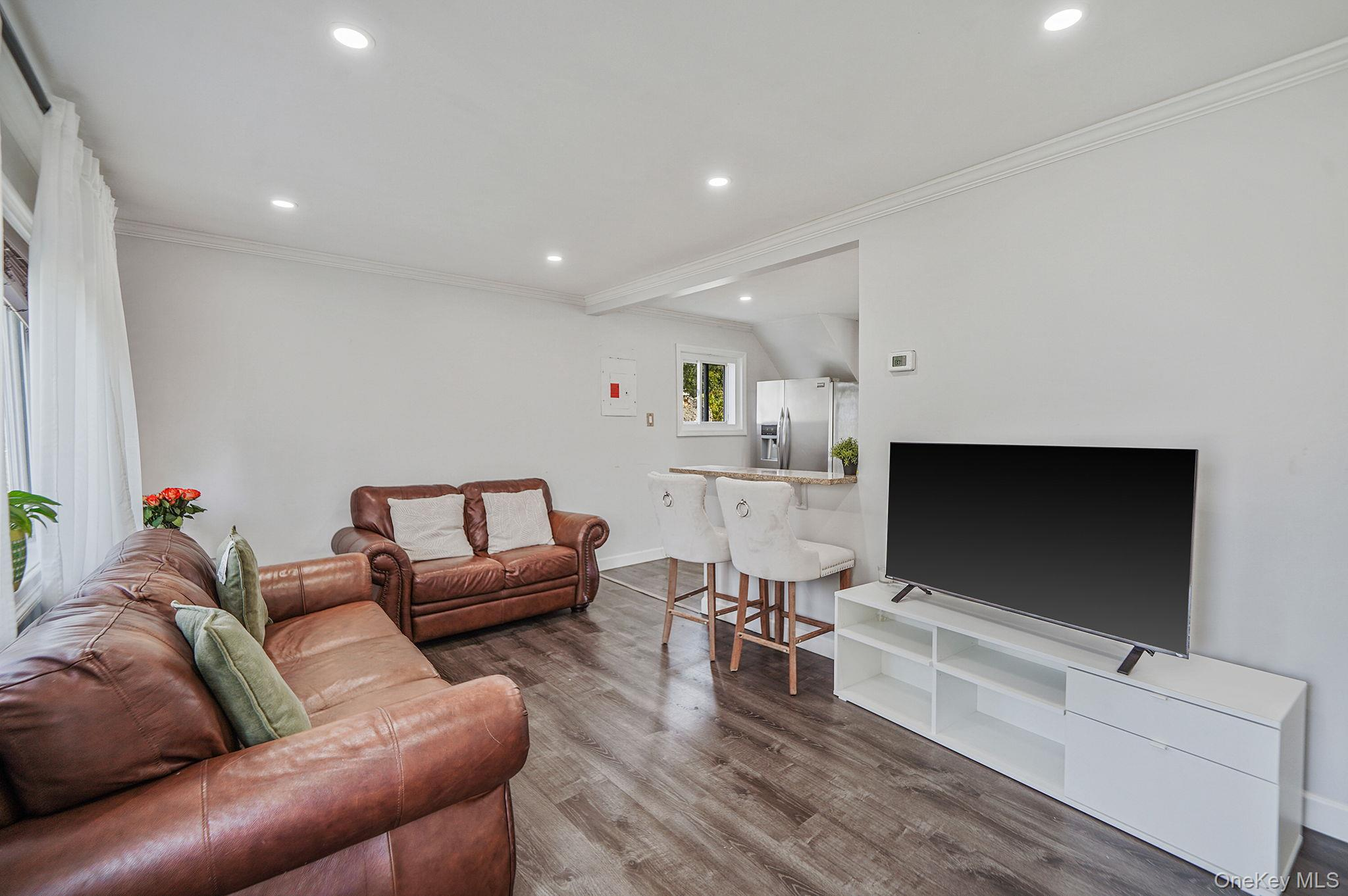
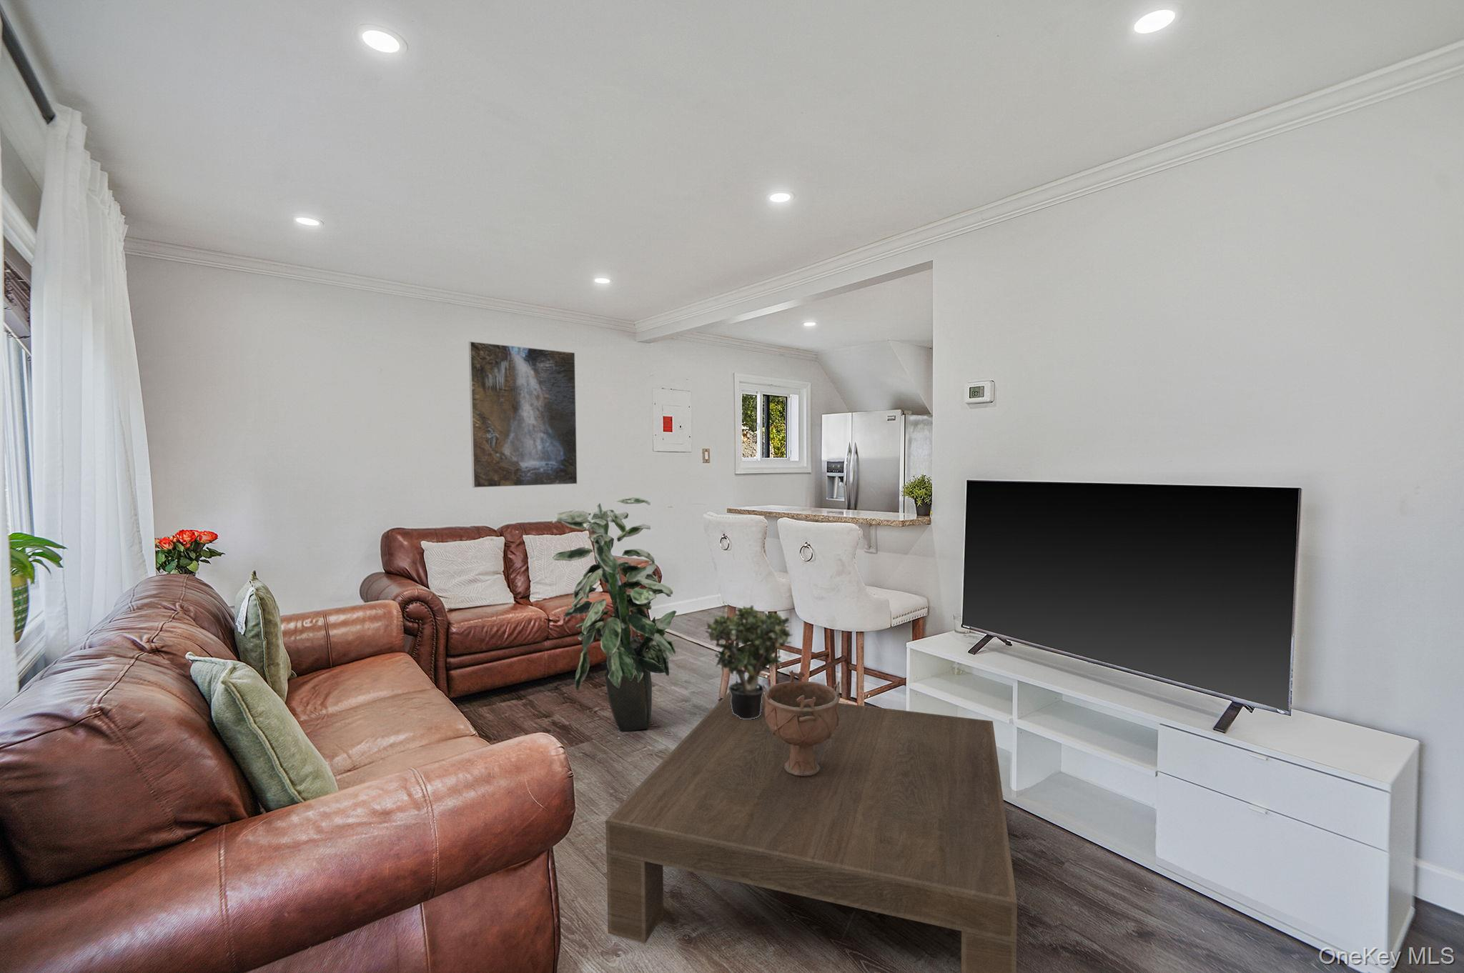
+ potted plant (753, 659)
+ decorative bowl (800, 724)
+ coffee table (829, 811)
+ indoor plant (621, 615)
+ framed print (526, 417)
